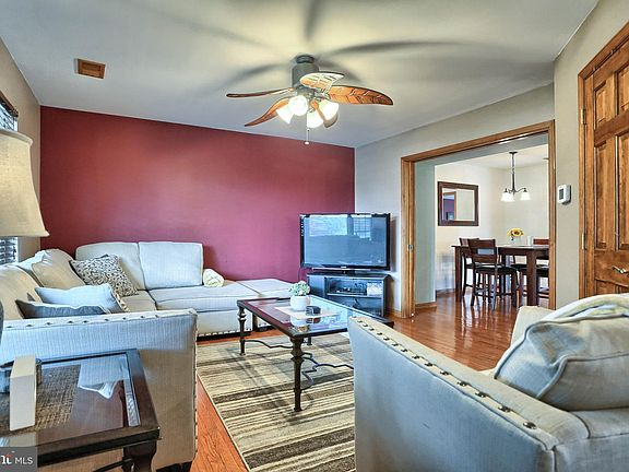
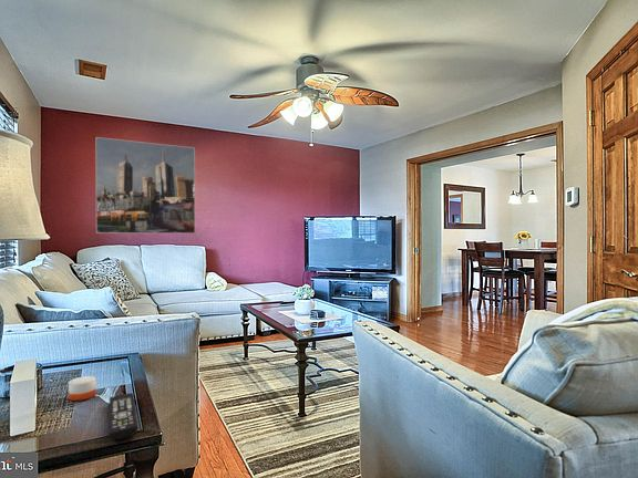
+ remote control (122, 414)
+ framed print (147, 188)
+ candle (82, 378)
